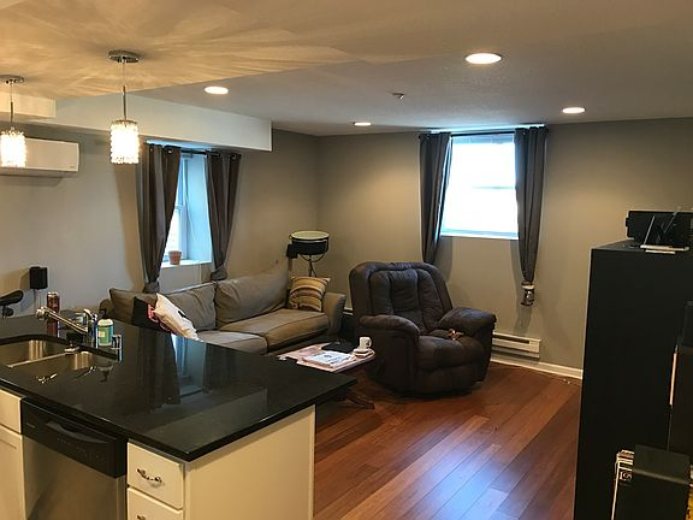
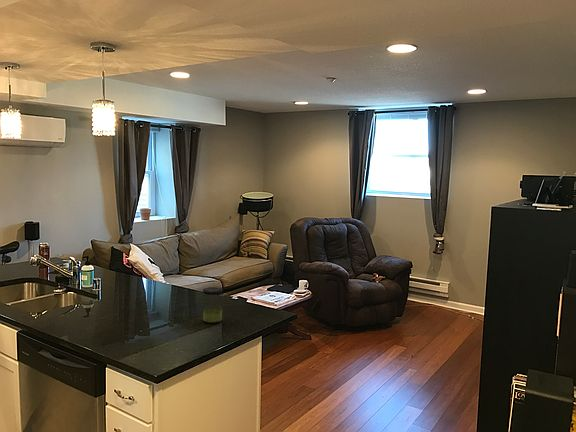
+ jar (211, 305)
